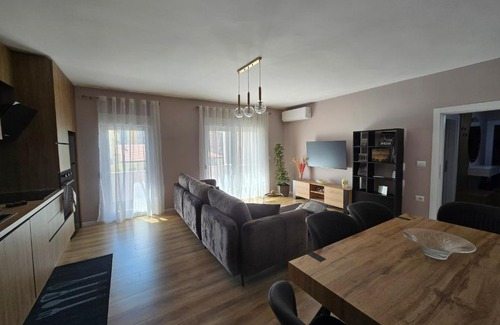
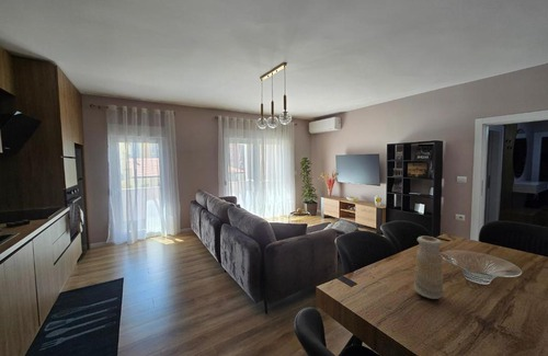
+ vase (429, 266)
